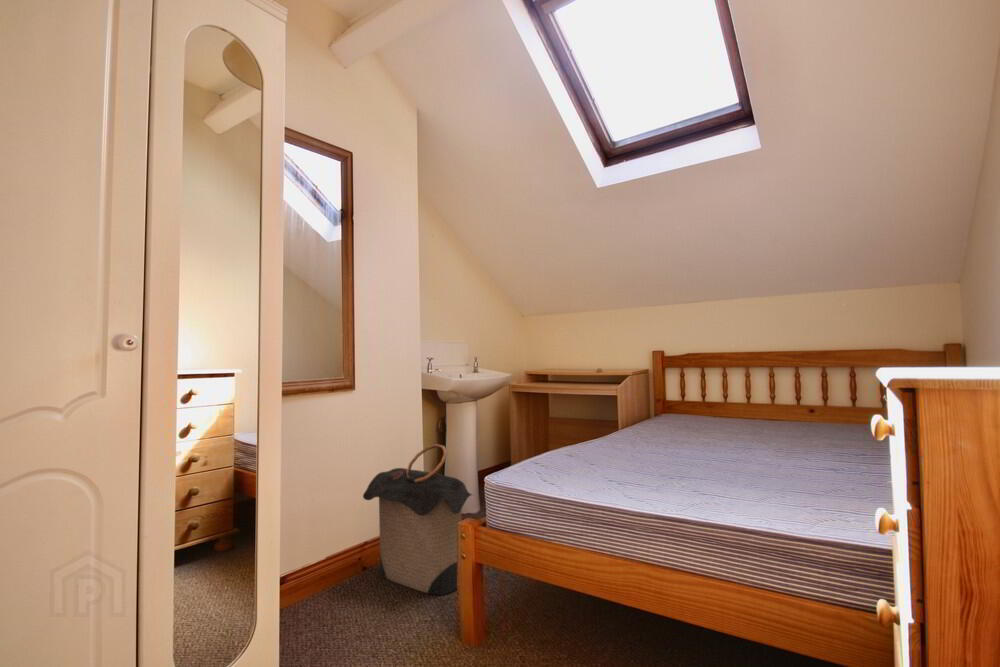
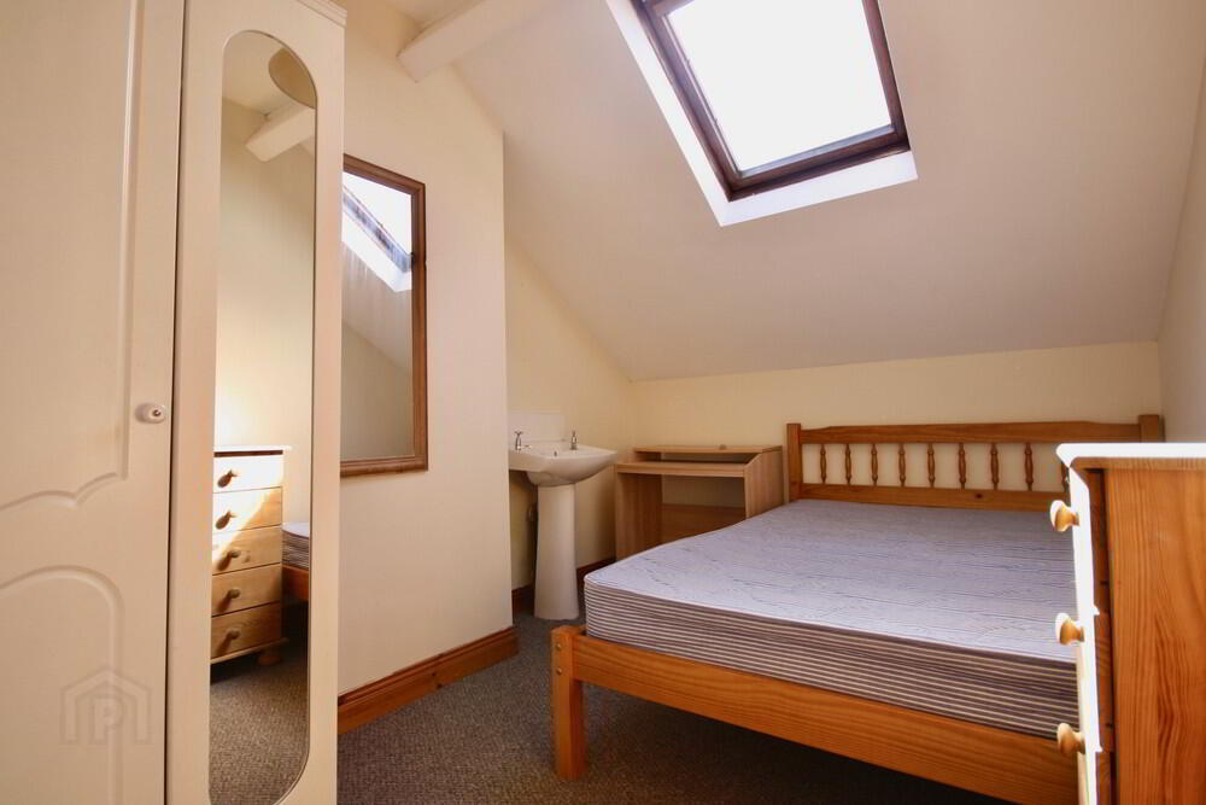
- laundry hamper (415, 511)
